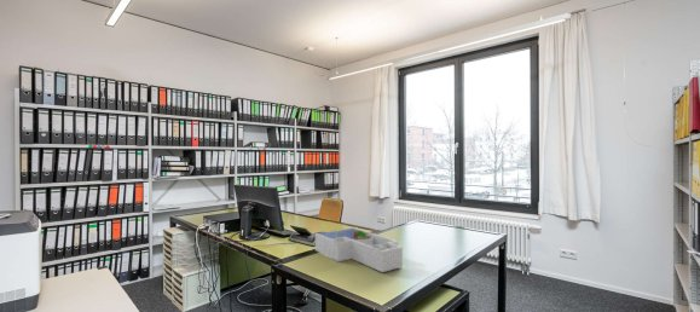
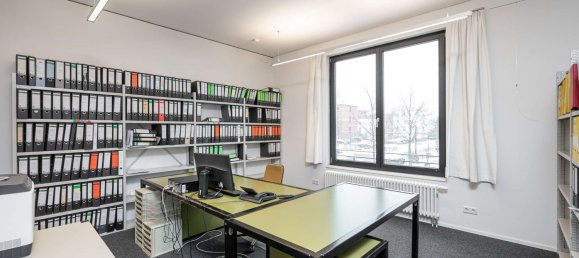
- desk organizer (359, 248)
